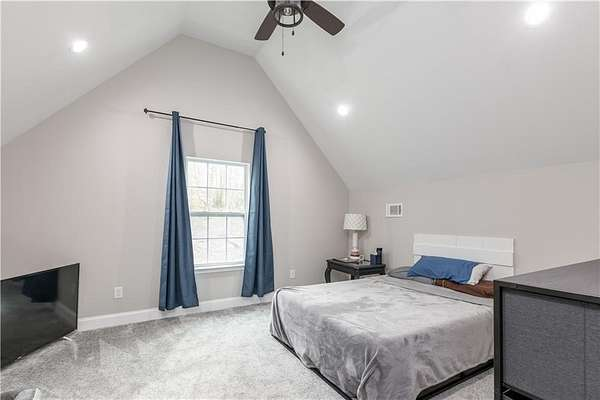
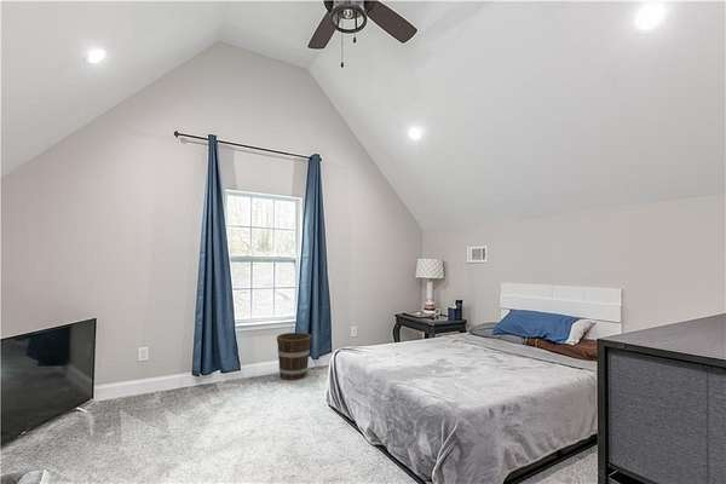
+ bucket (293, 356)
